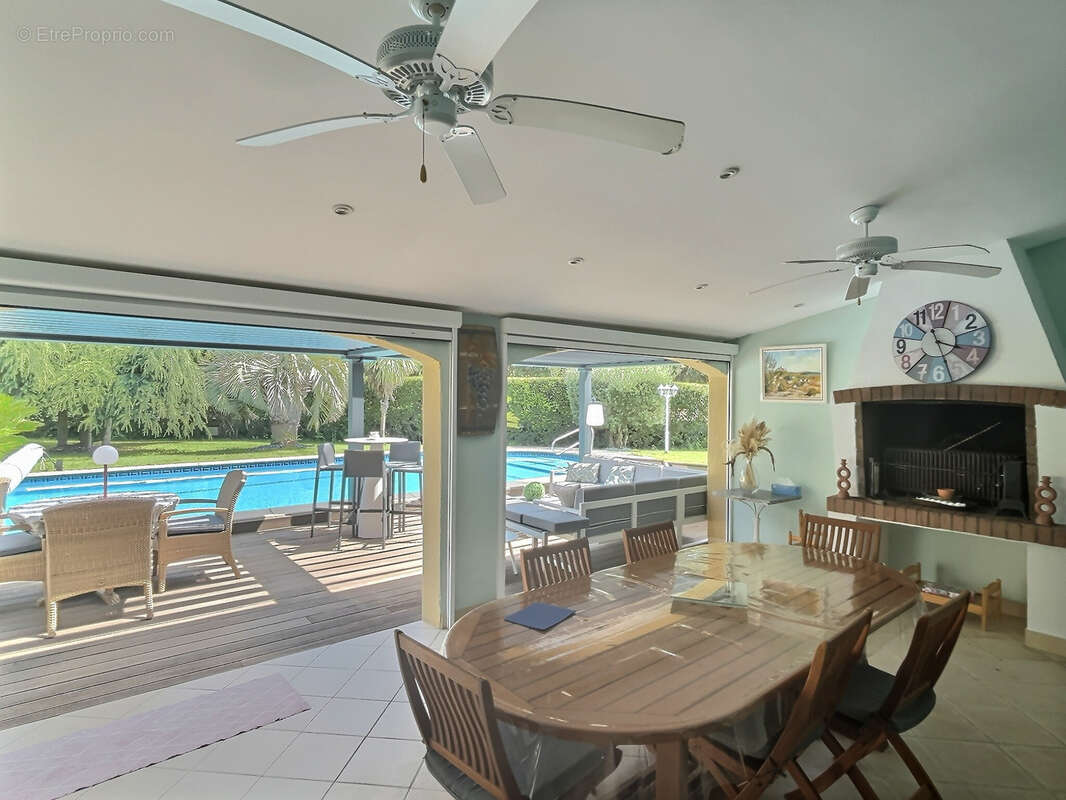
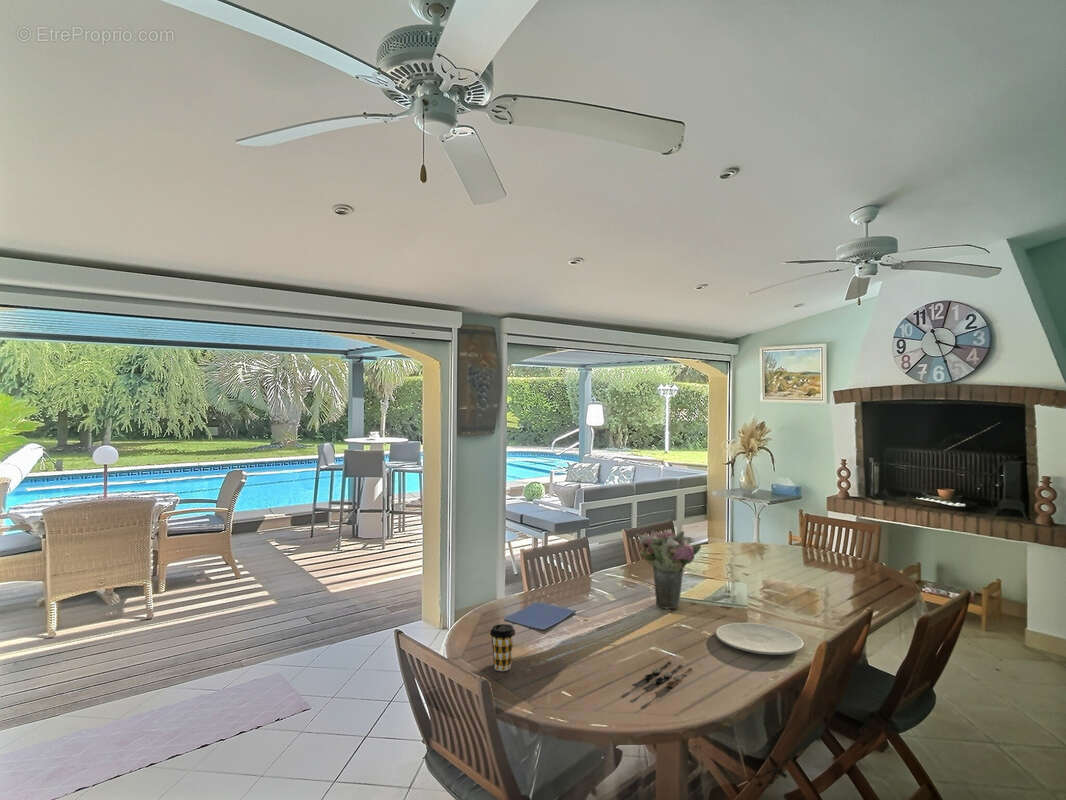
+ plate (758, 638)
+ flower bouquet (667, 567)
+ spoon (664, 676)
+ coffee cup (502, 647)
